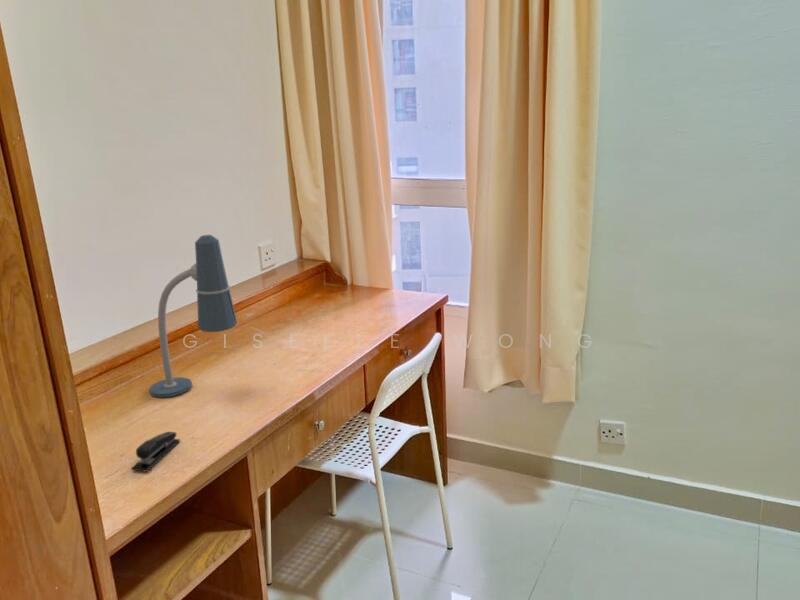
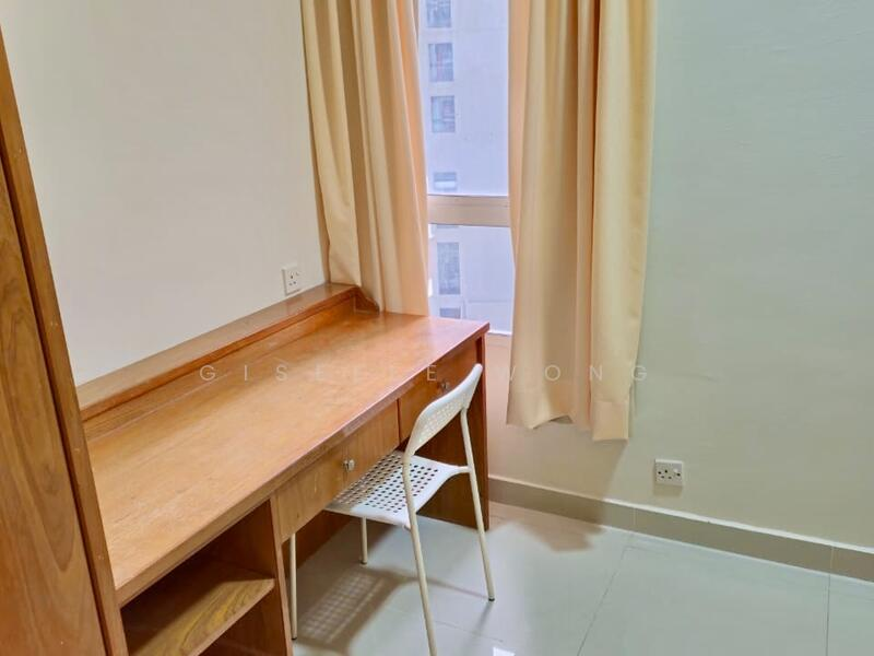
- stapler (155, 446)
- desk lamp (198, 315)
